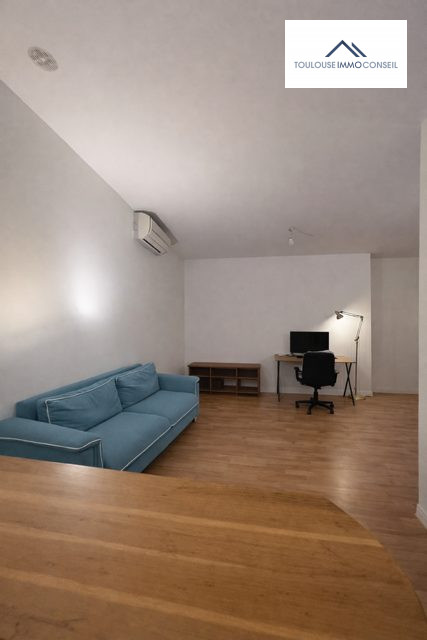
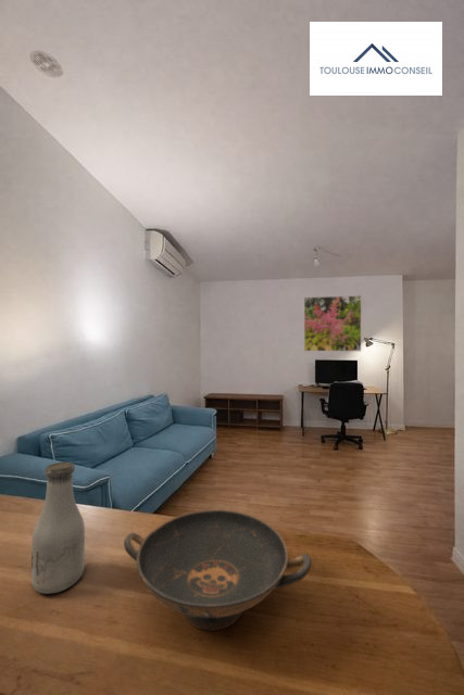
+ decorative bowl (213, 574)
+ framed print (331, 324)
+ bottle (59, 522)
